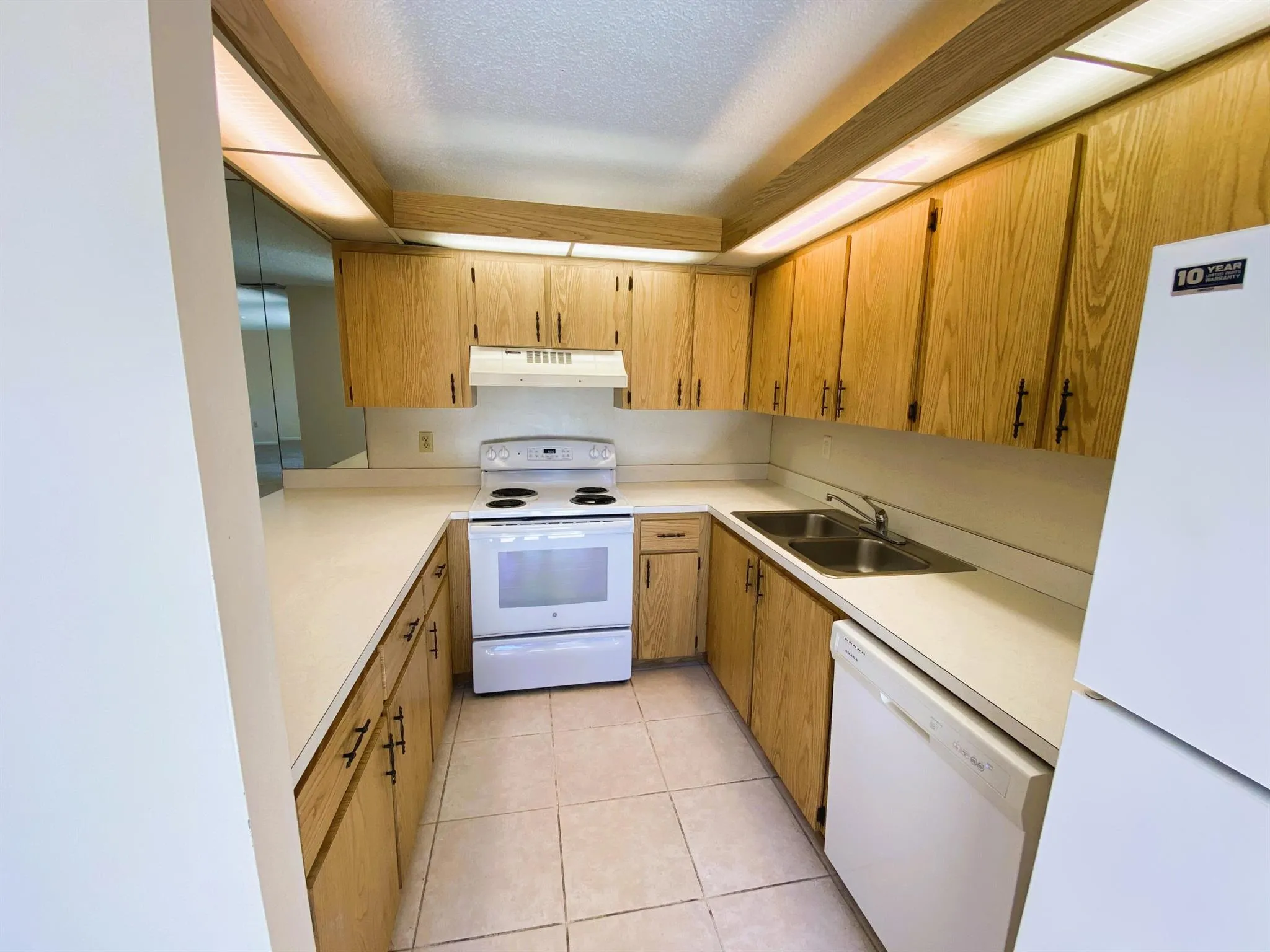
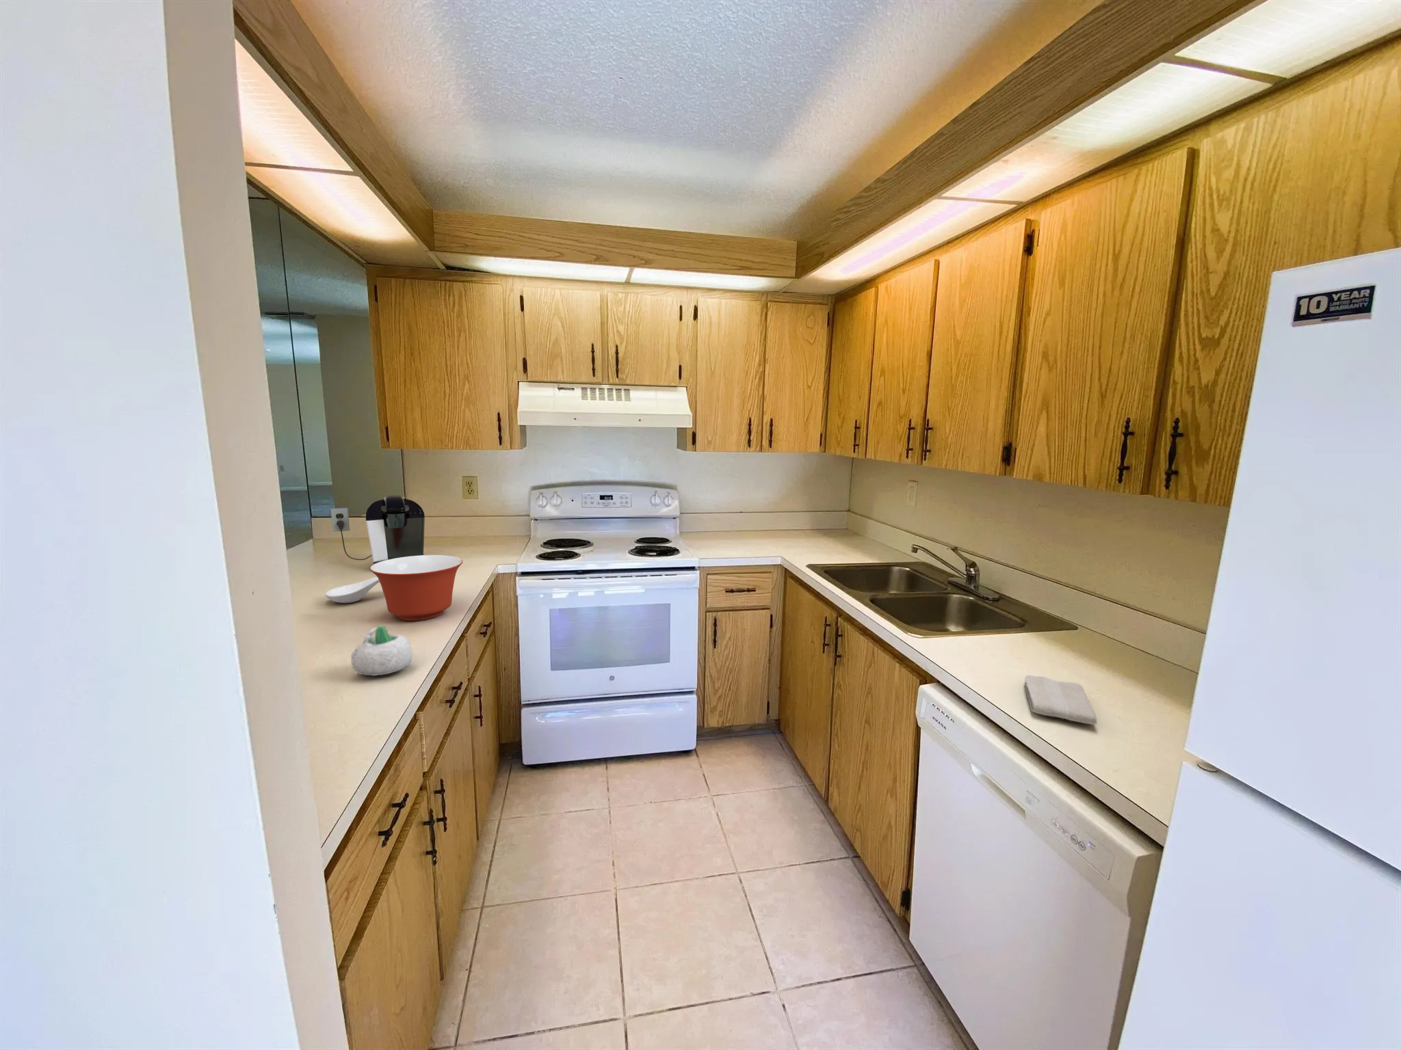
+ mixing bowl (419, 589)
+ washcloth (1057, 697)
+ spoon rest (368, 588)
+ coffee maker (379, 533)
+ succulent planter (381, 649)
